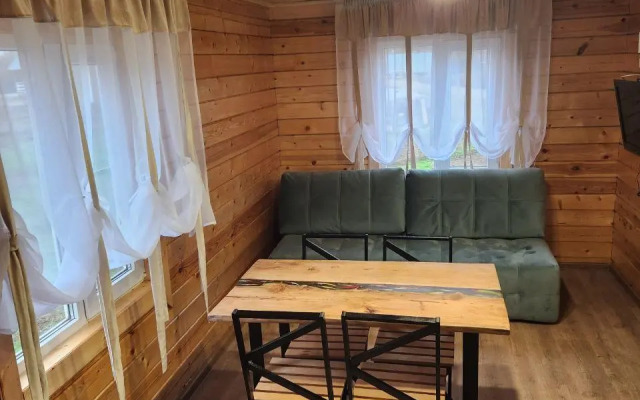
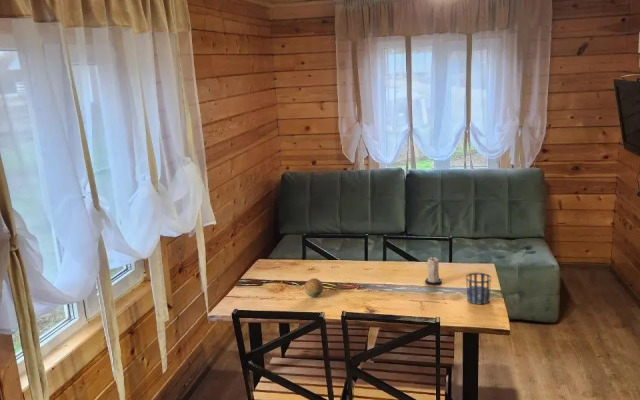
+ cup (478, 288)
+ fruit (313, 287)
+ candle (433, 269)
